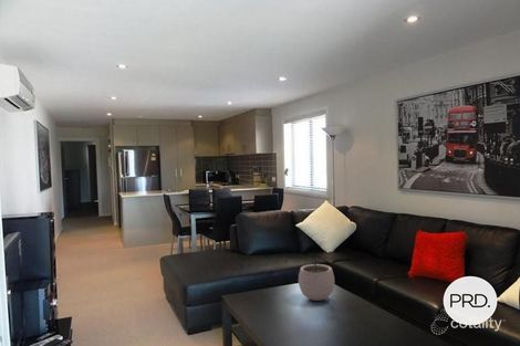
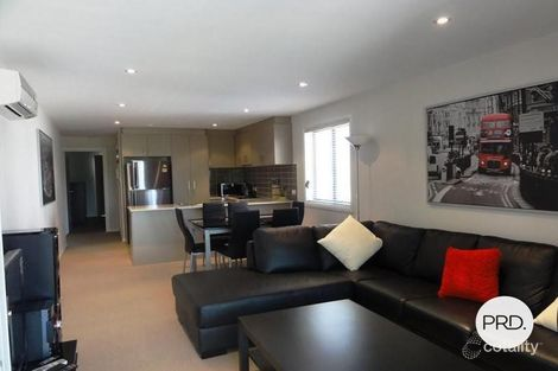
- plant pot (315, 276)
